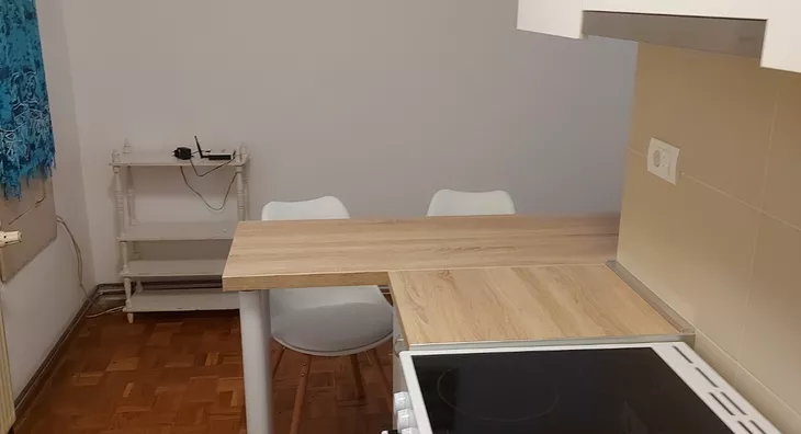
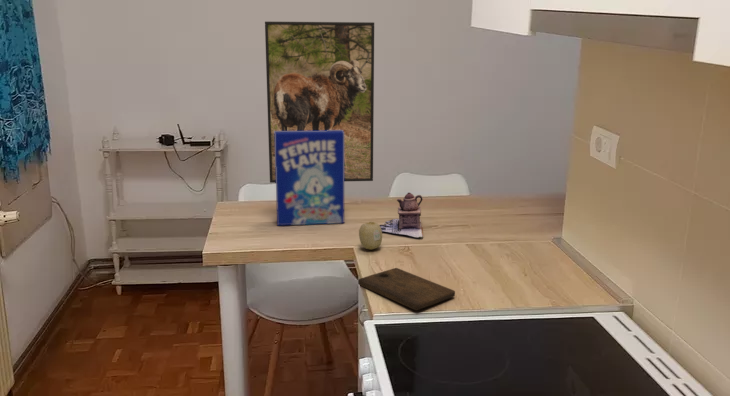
+ fruit (370, 235)
+ cutting board (405, 287)
+ teapot (406, 210)
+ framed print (320, 104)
+ cereal box (309, 177)
